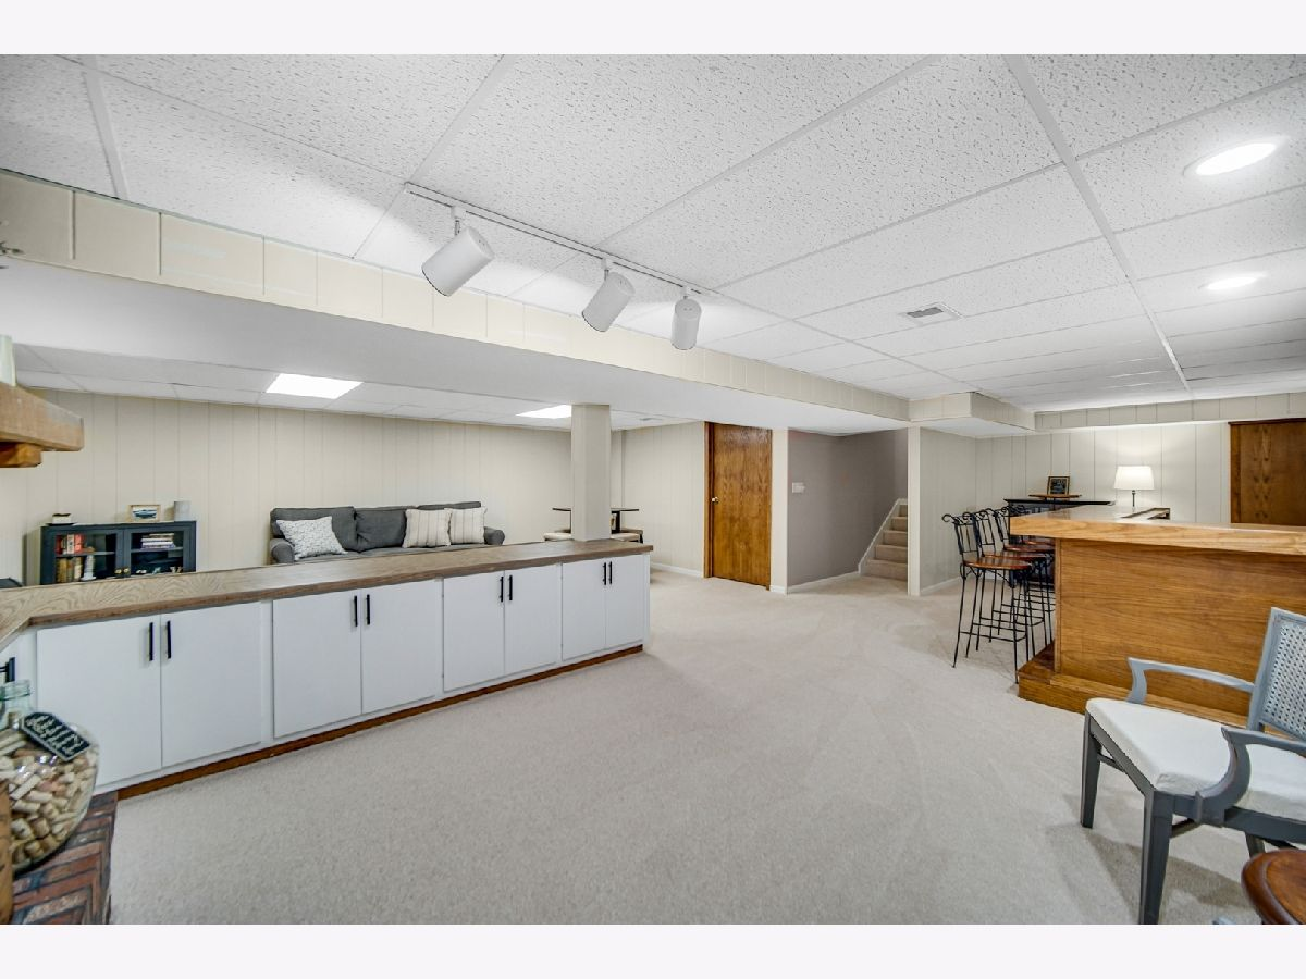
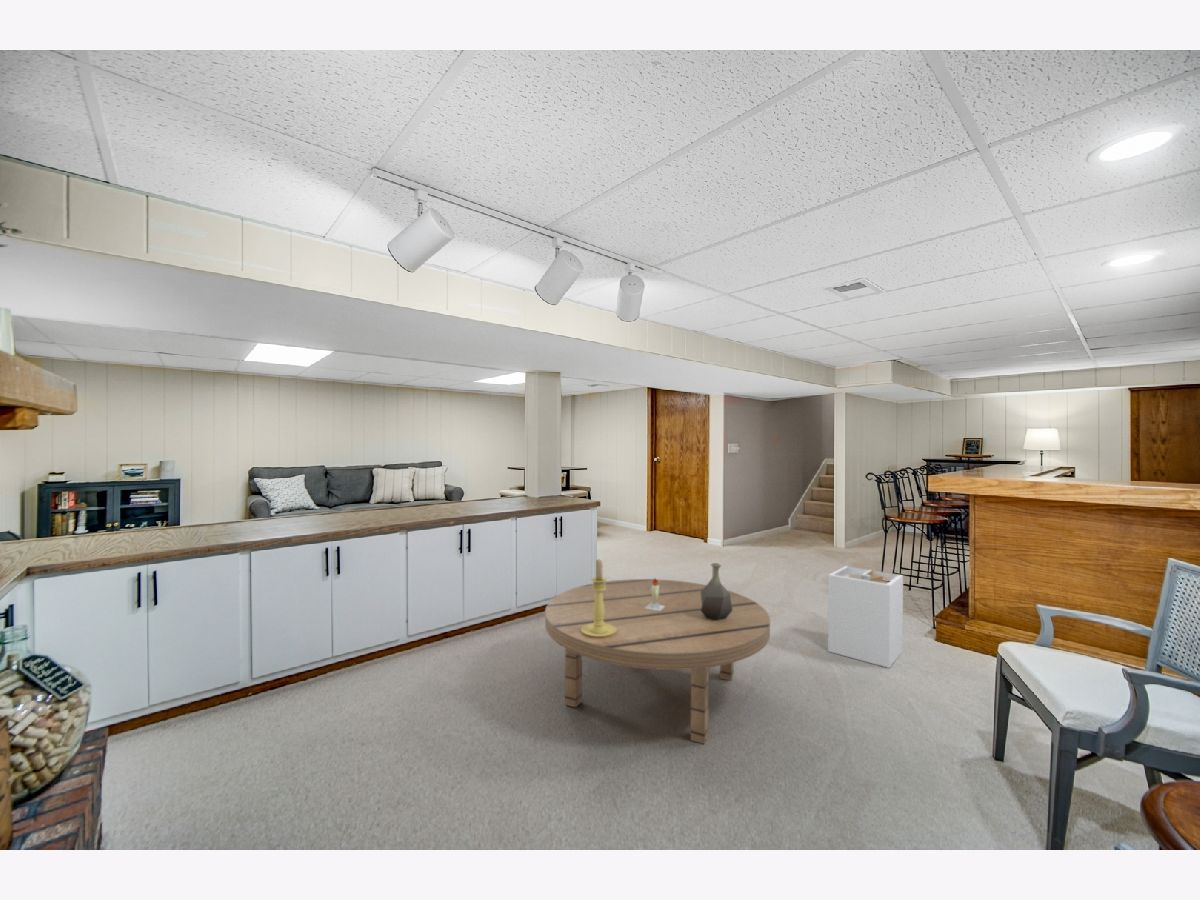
+ dining table (654, 633)
+ laundry hamper (865, 613)
+ vase (714, 589)
+ candle holder (599, 593)
